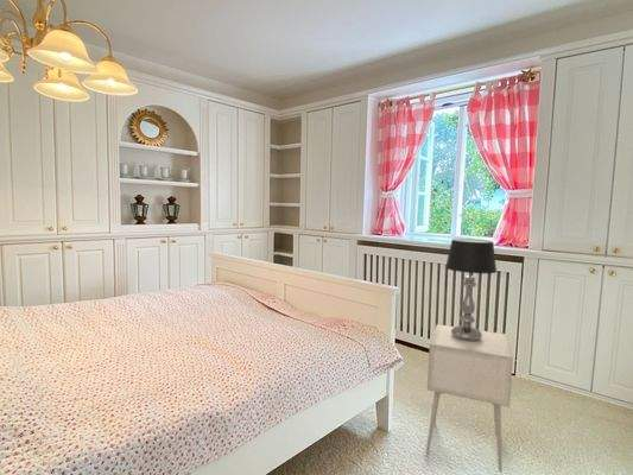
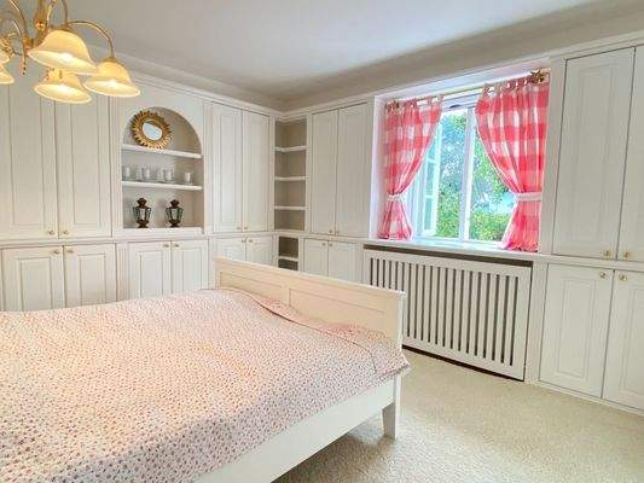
- table lamp (469, 289)
- nightstand (467, 390)
